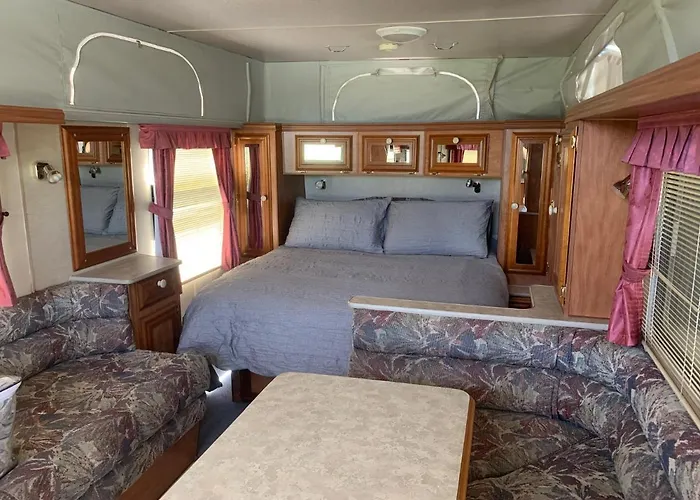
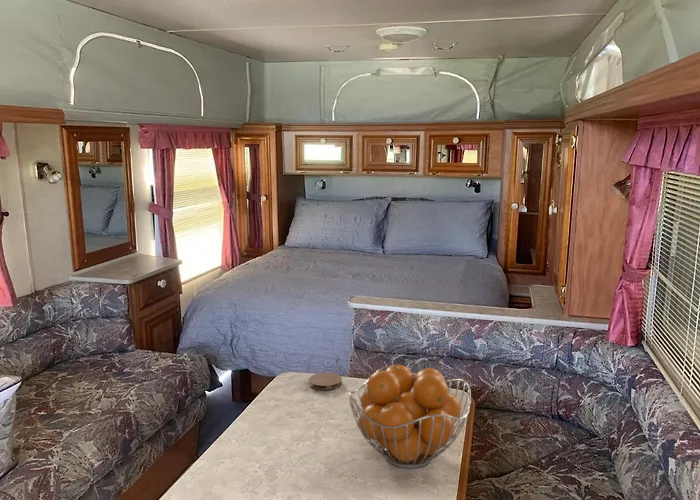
+ fruit basket (409, 413)
+ coaster (325, 381)
